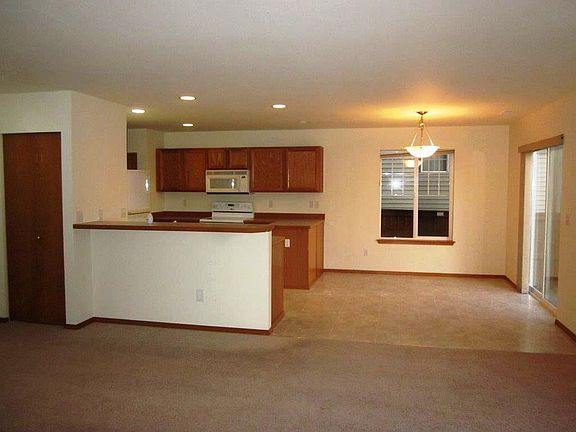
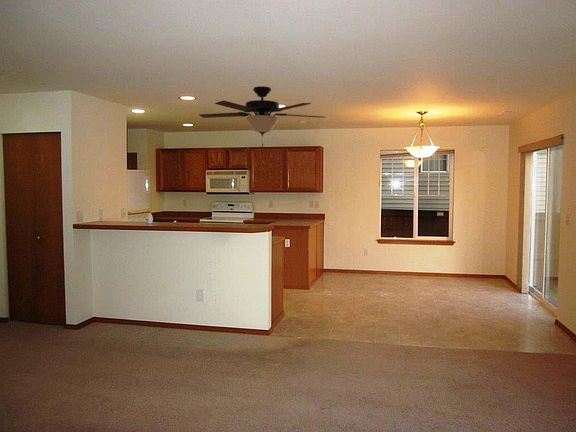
+ ceiling fan (262, 122)
